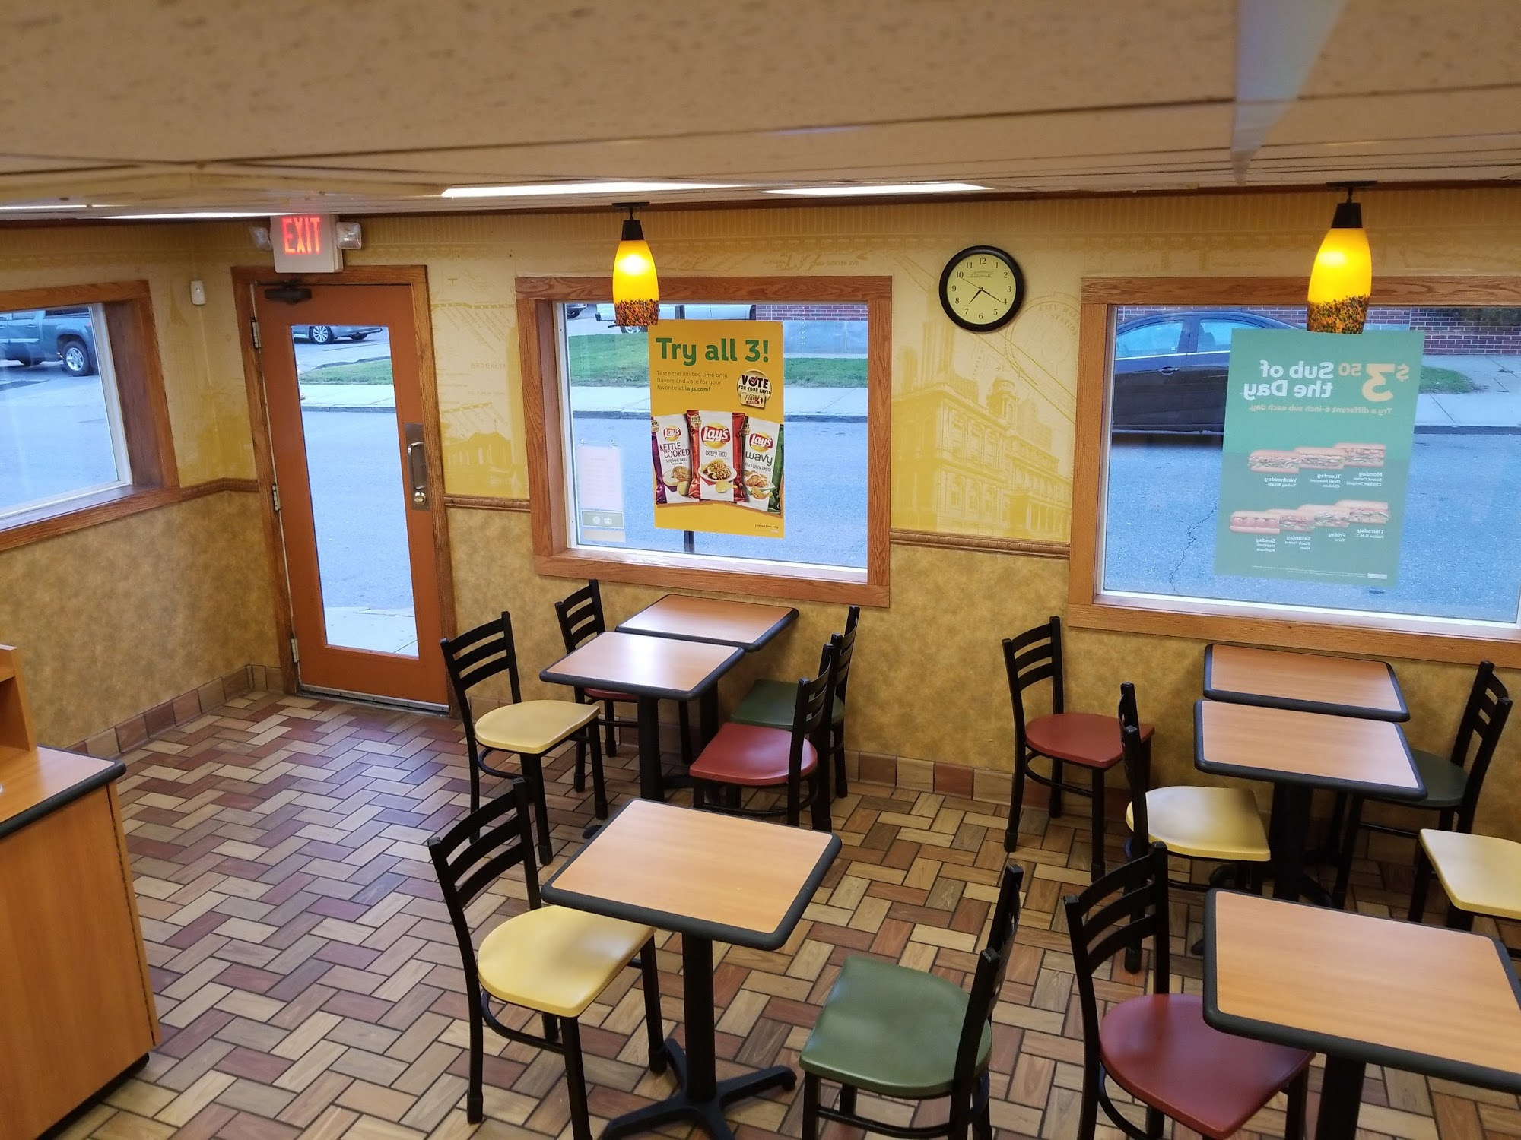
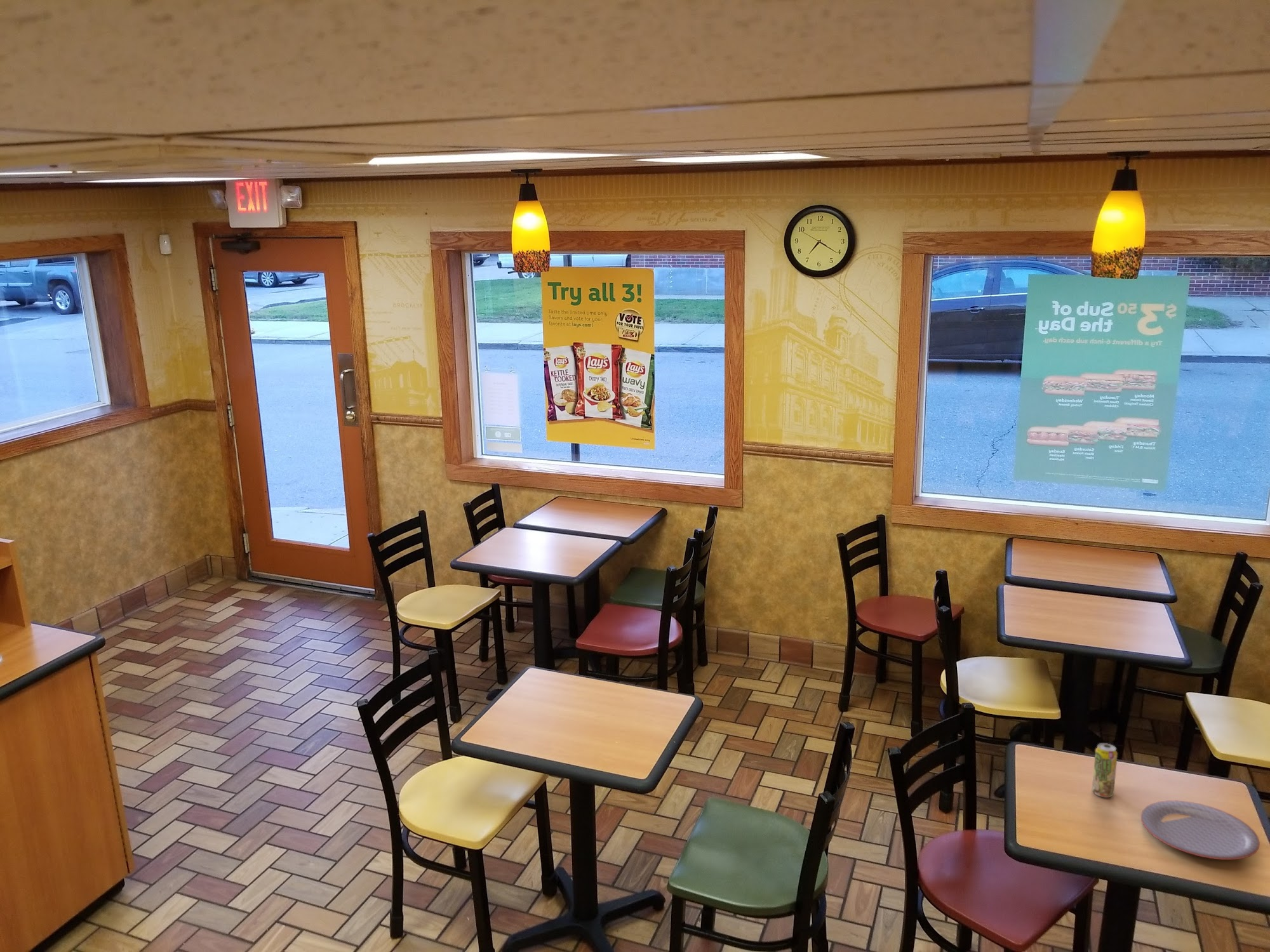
+ plate (1198, 831)
+ beverage can (1104, 769)
